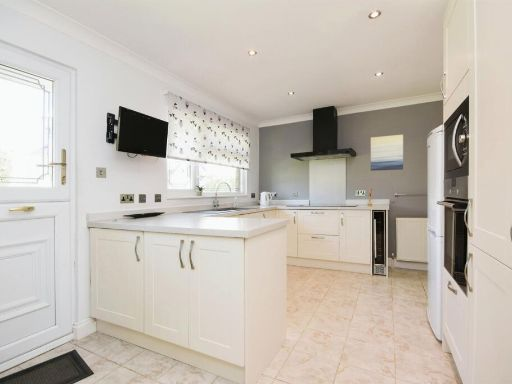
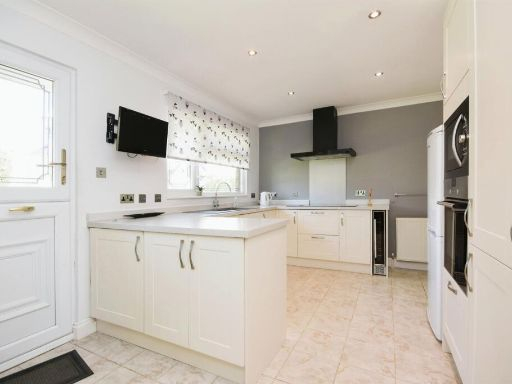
- wall art (386, 153)
